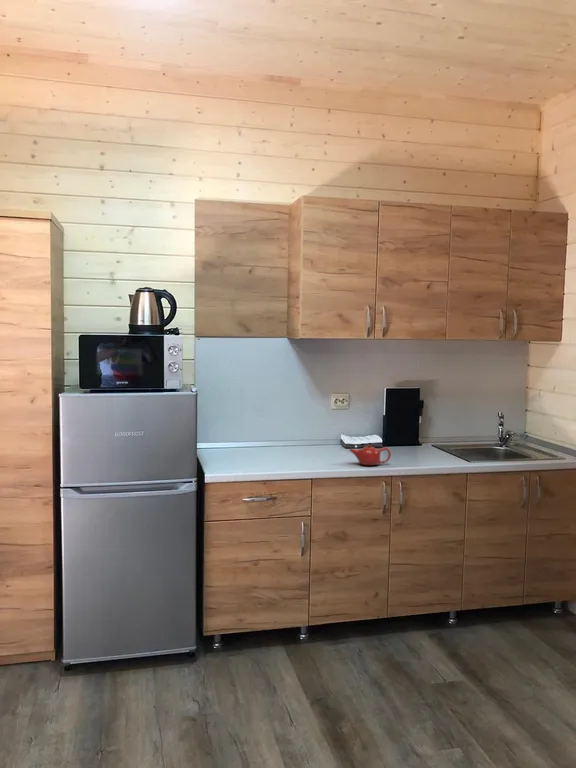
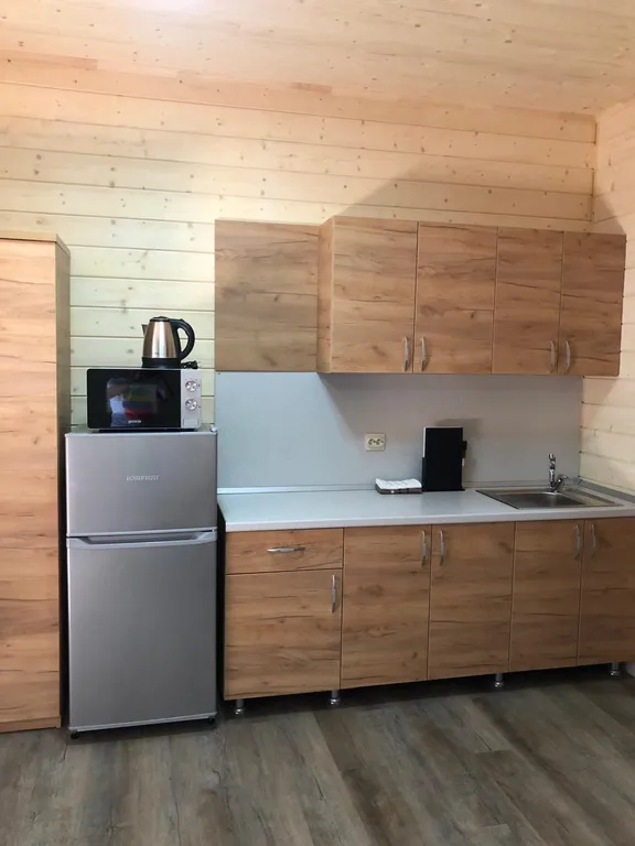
- teapot (369, 454)
